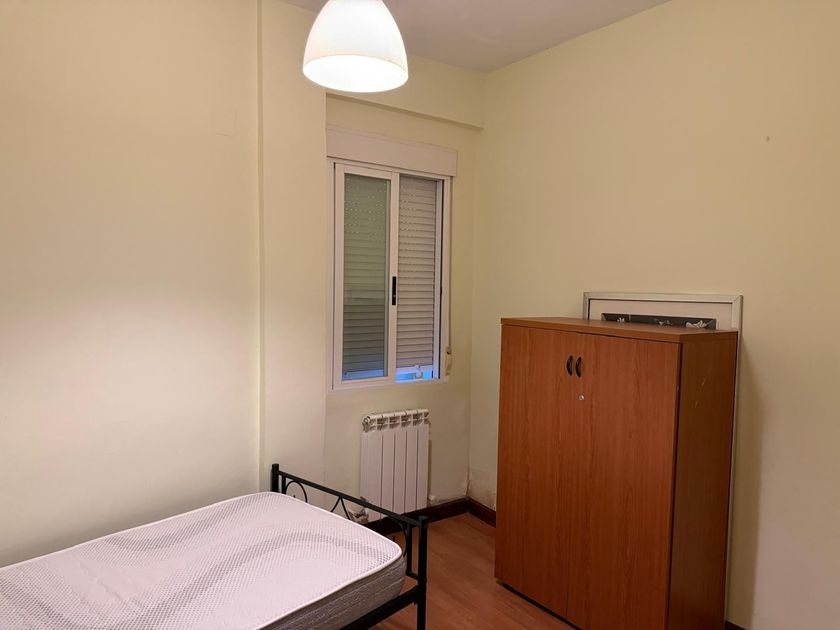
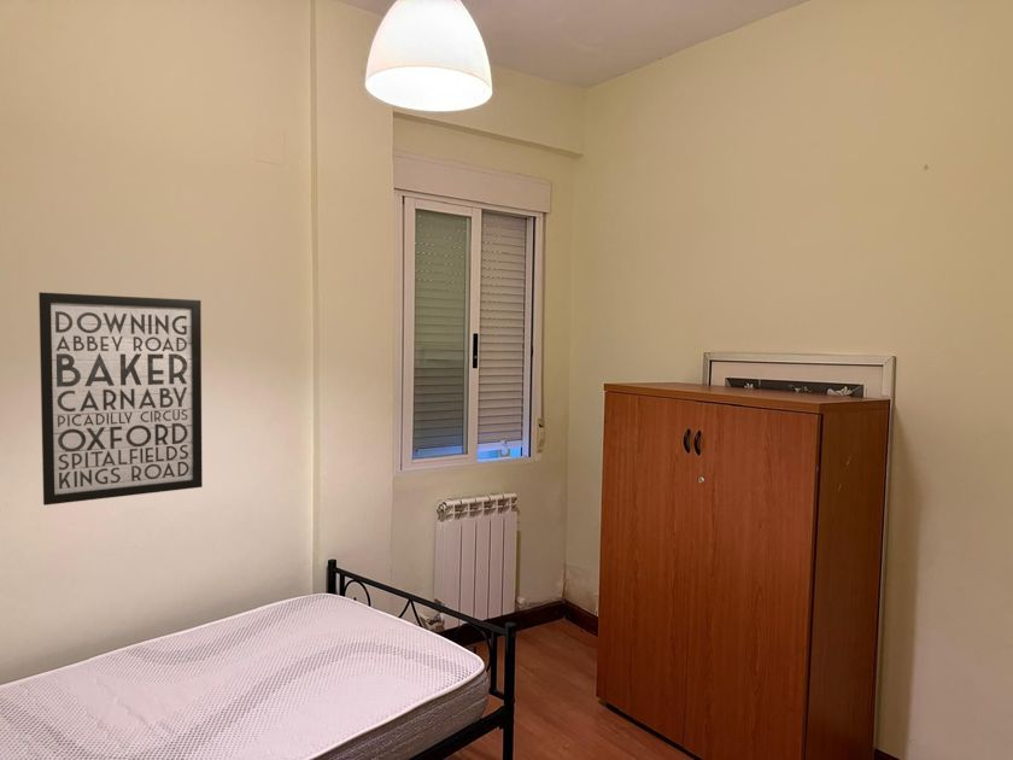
+ wall art (125, 396)
